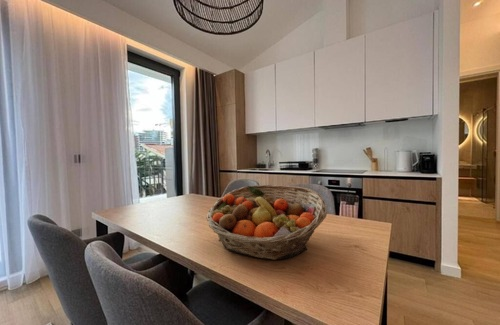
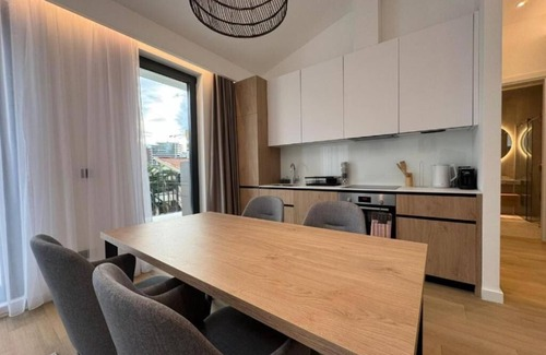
- fruit basket (263, 215)
